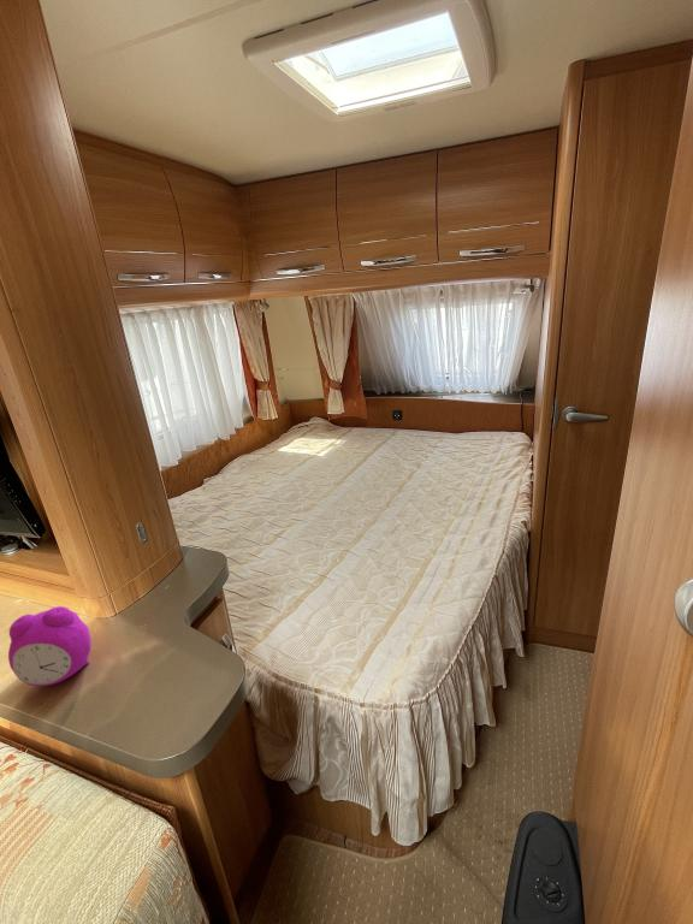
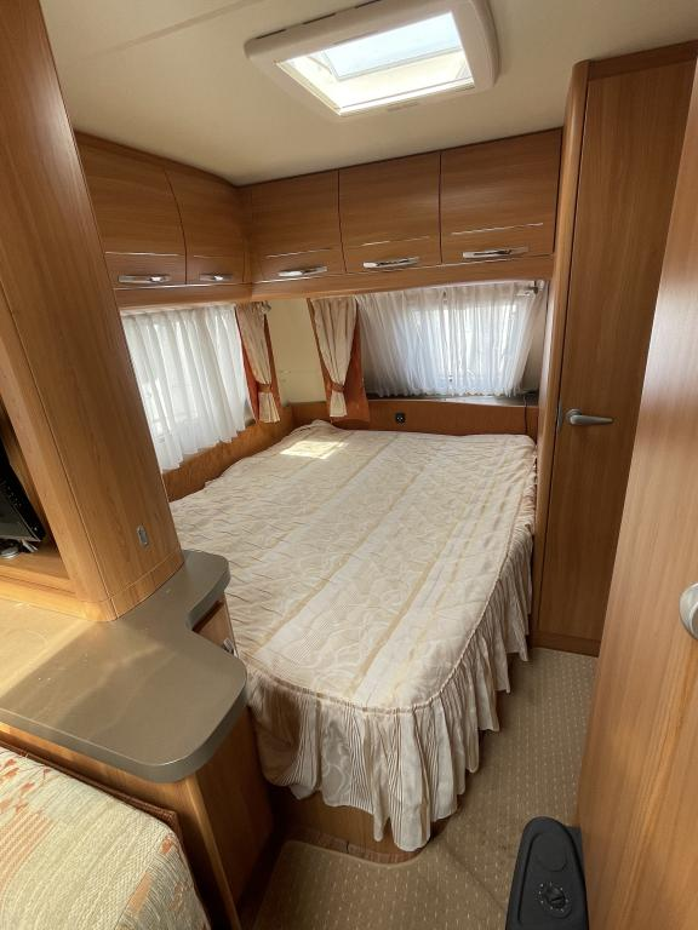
- alarm clock (49, 645)
